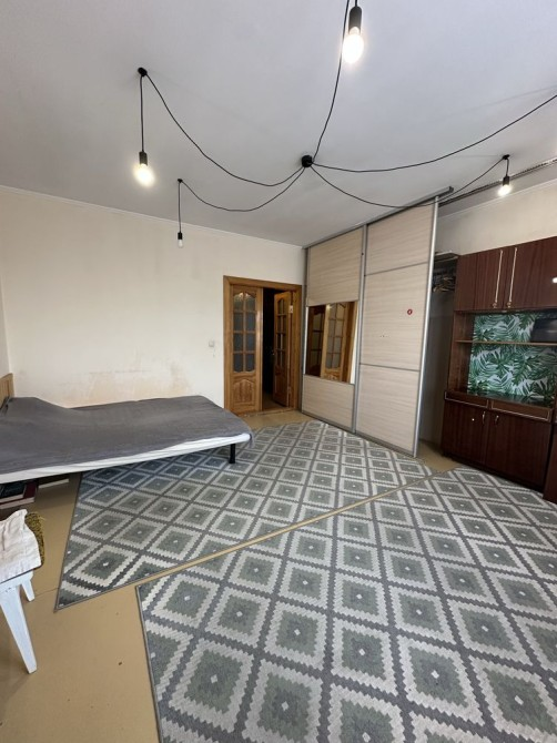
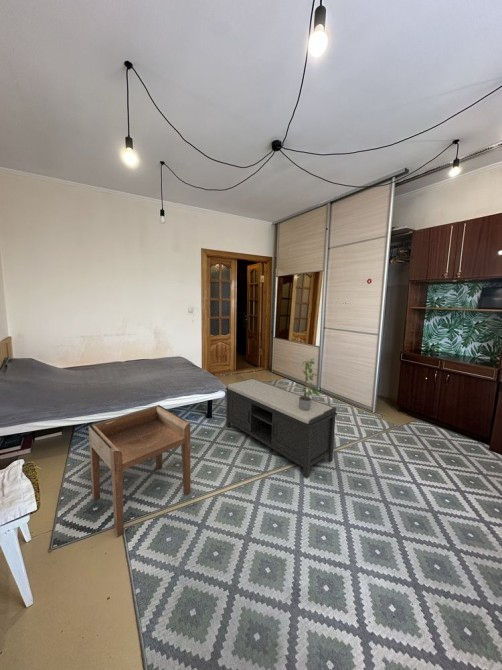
+ potted plant (310, 383)
+ side table (141, 460)
+ bench (274, 418)
